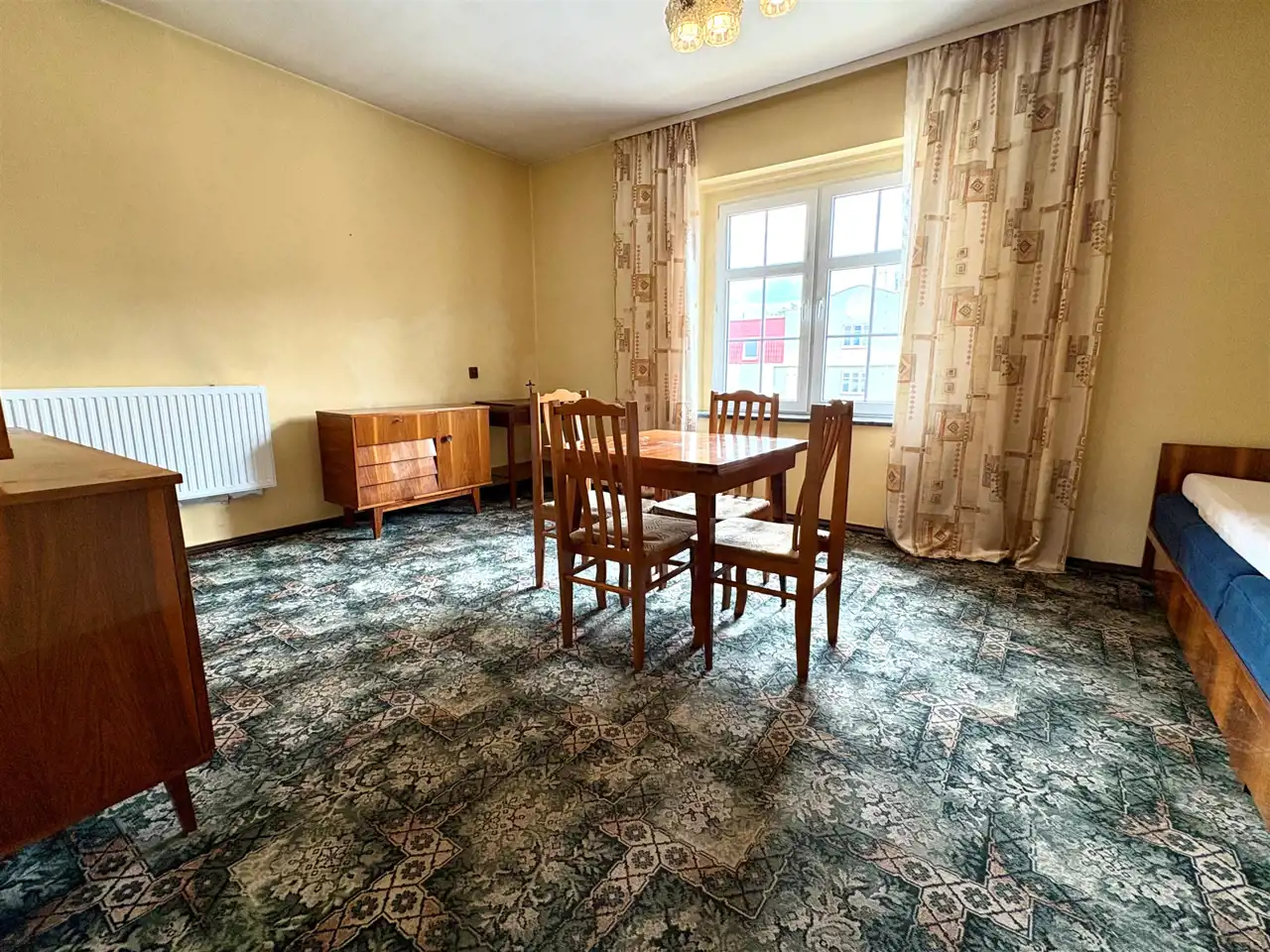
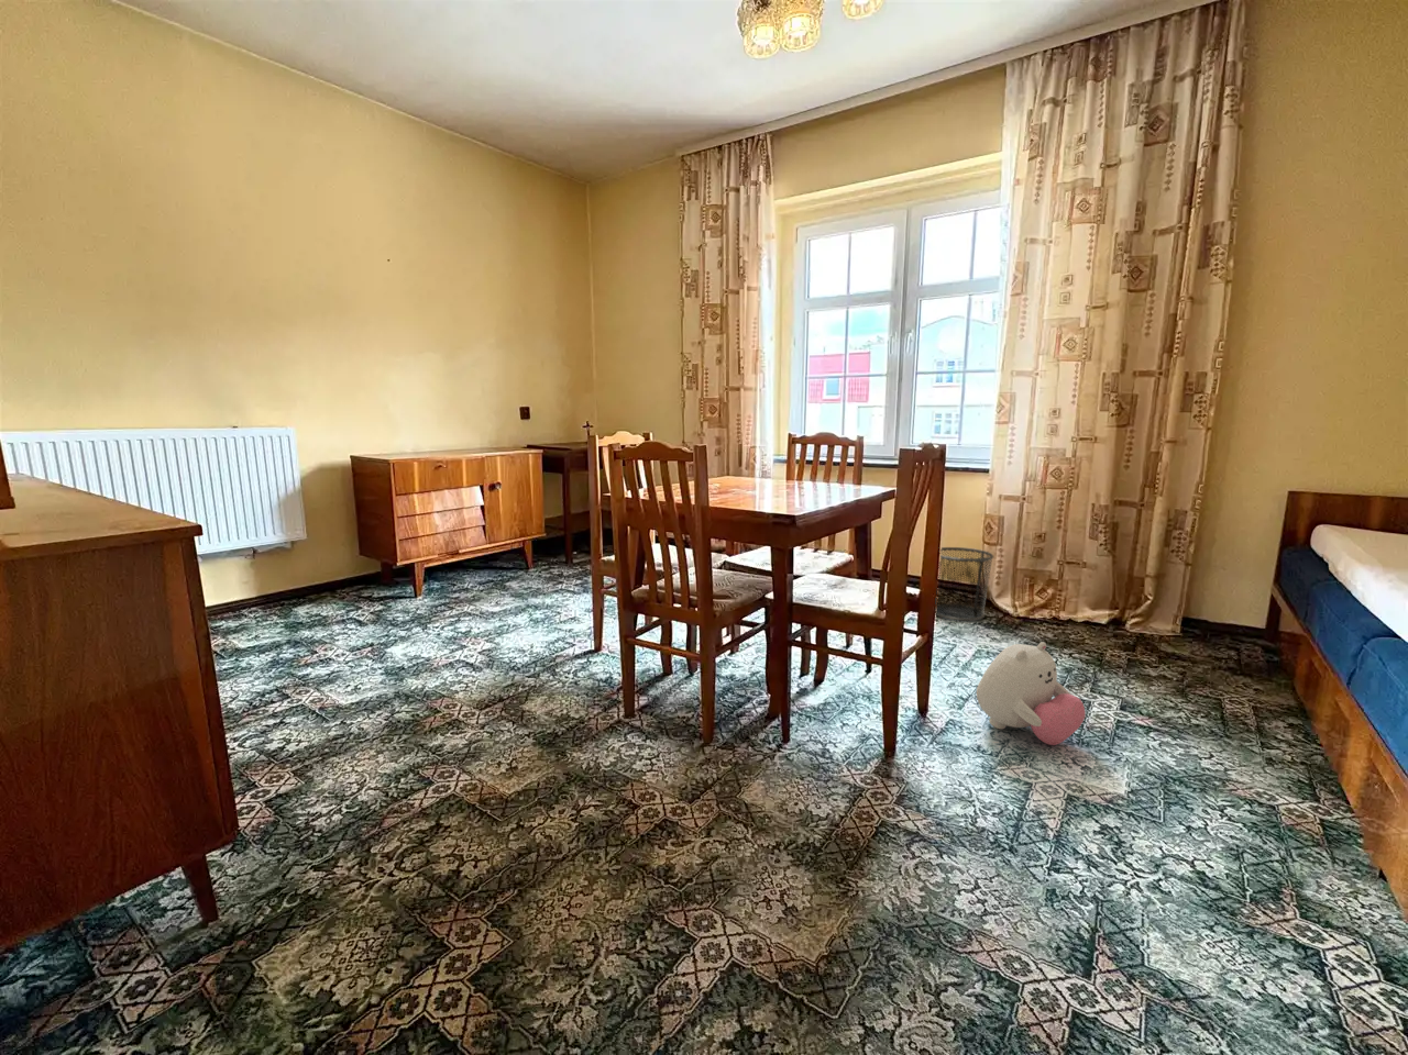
+ waste bin (959, 583)
+ plush toy (1028, 689)
